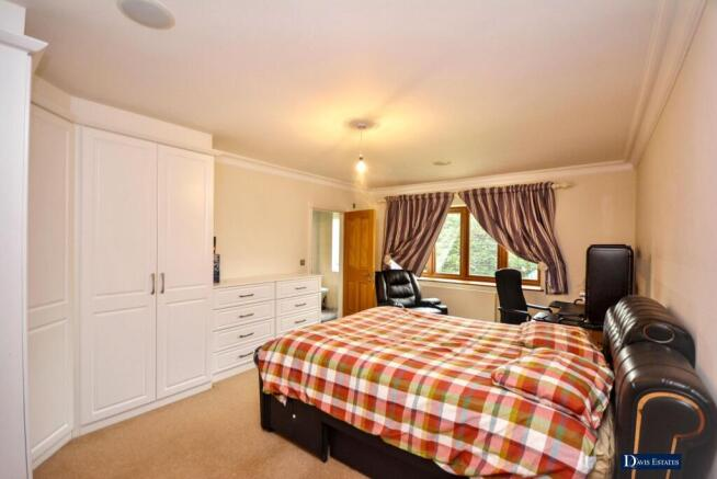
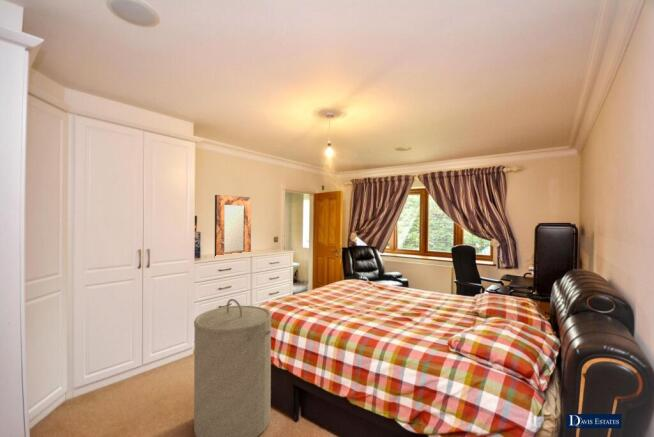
+ home mirror (233, 228)
+ laundry hamper (233, 360)
